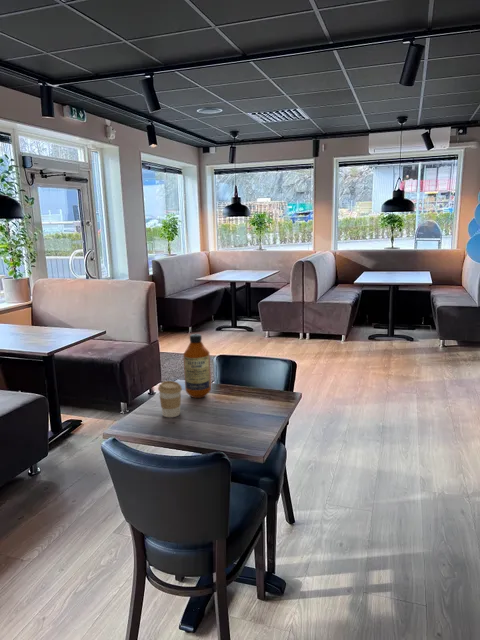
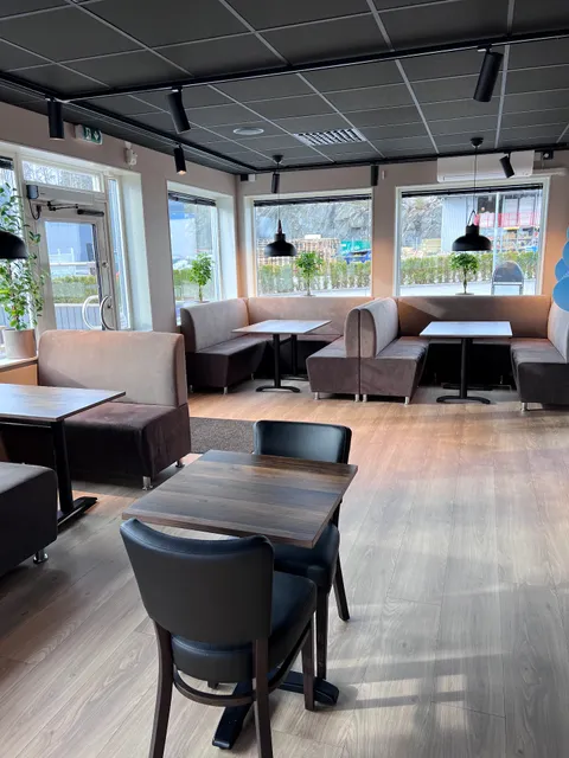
- coffee cup (170, 398)
- bottle (197, 365)
